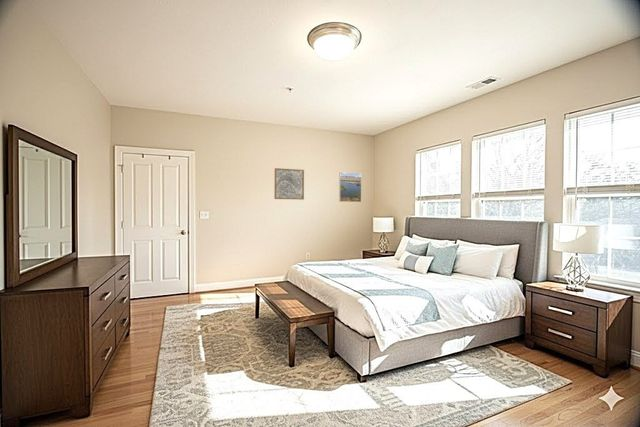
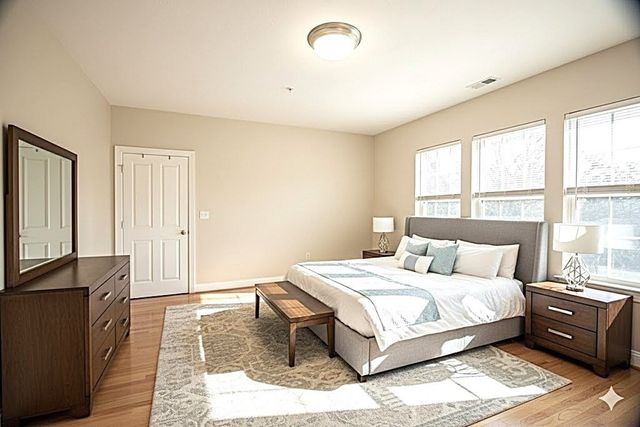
- wall art (289, 184)
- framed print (350, 187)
